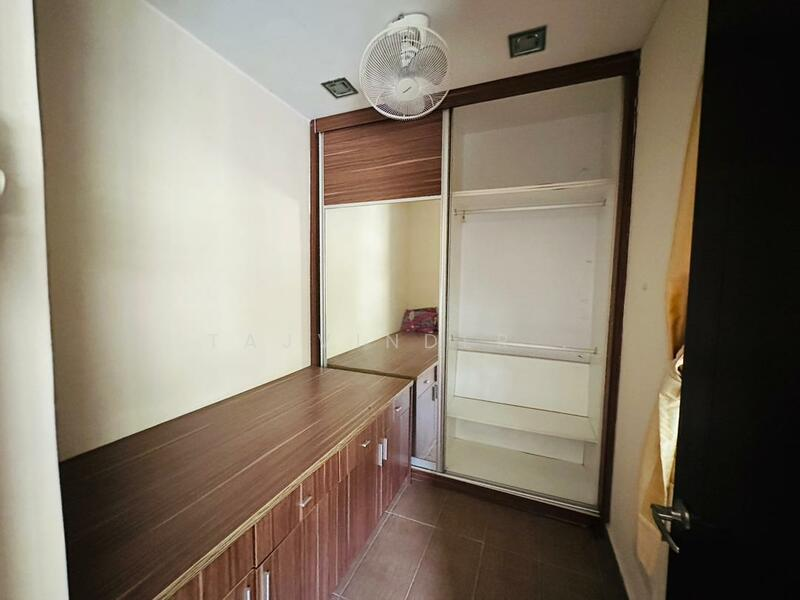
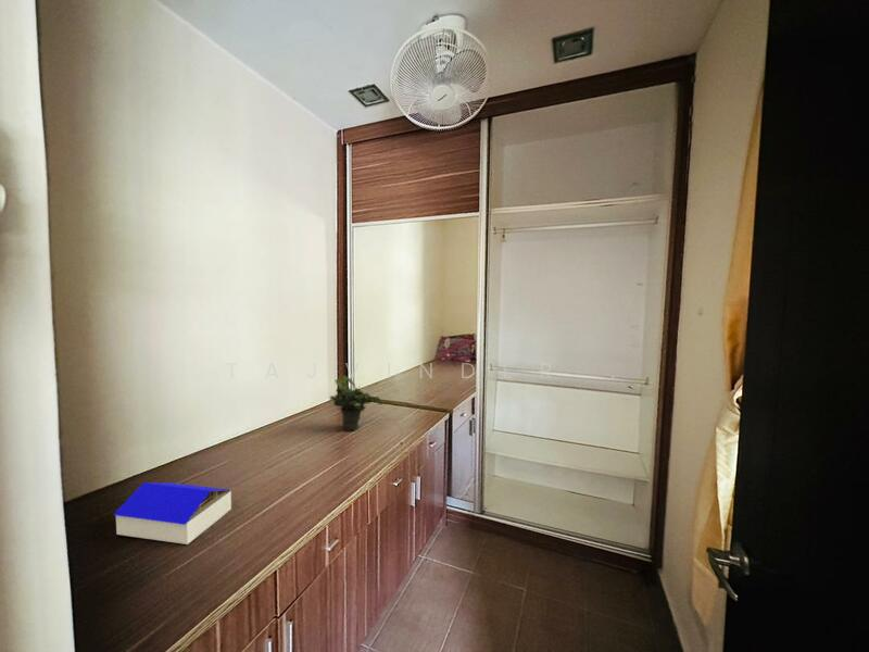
+ architectural model (177, 503)
+ potted plant (354, 403)
